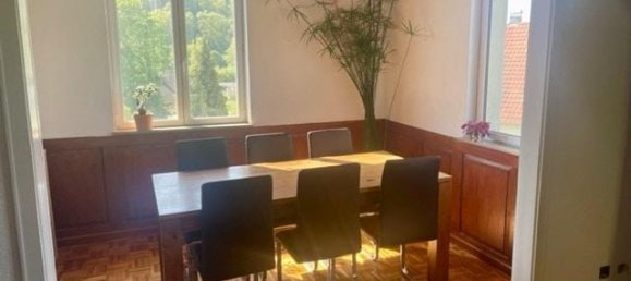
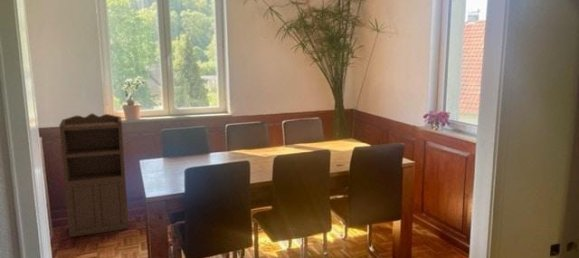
+ storage cabinet (95, 172)
